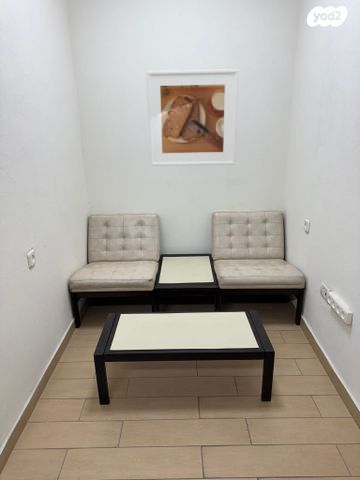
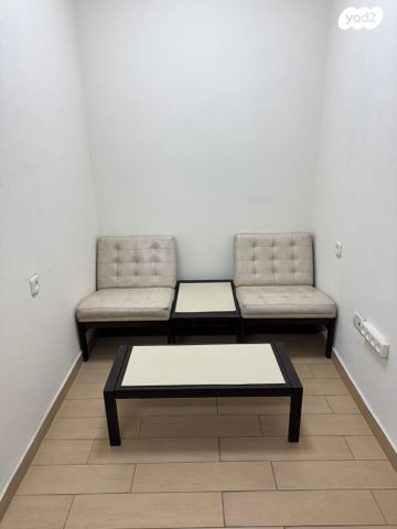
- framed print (192, 119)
